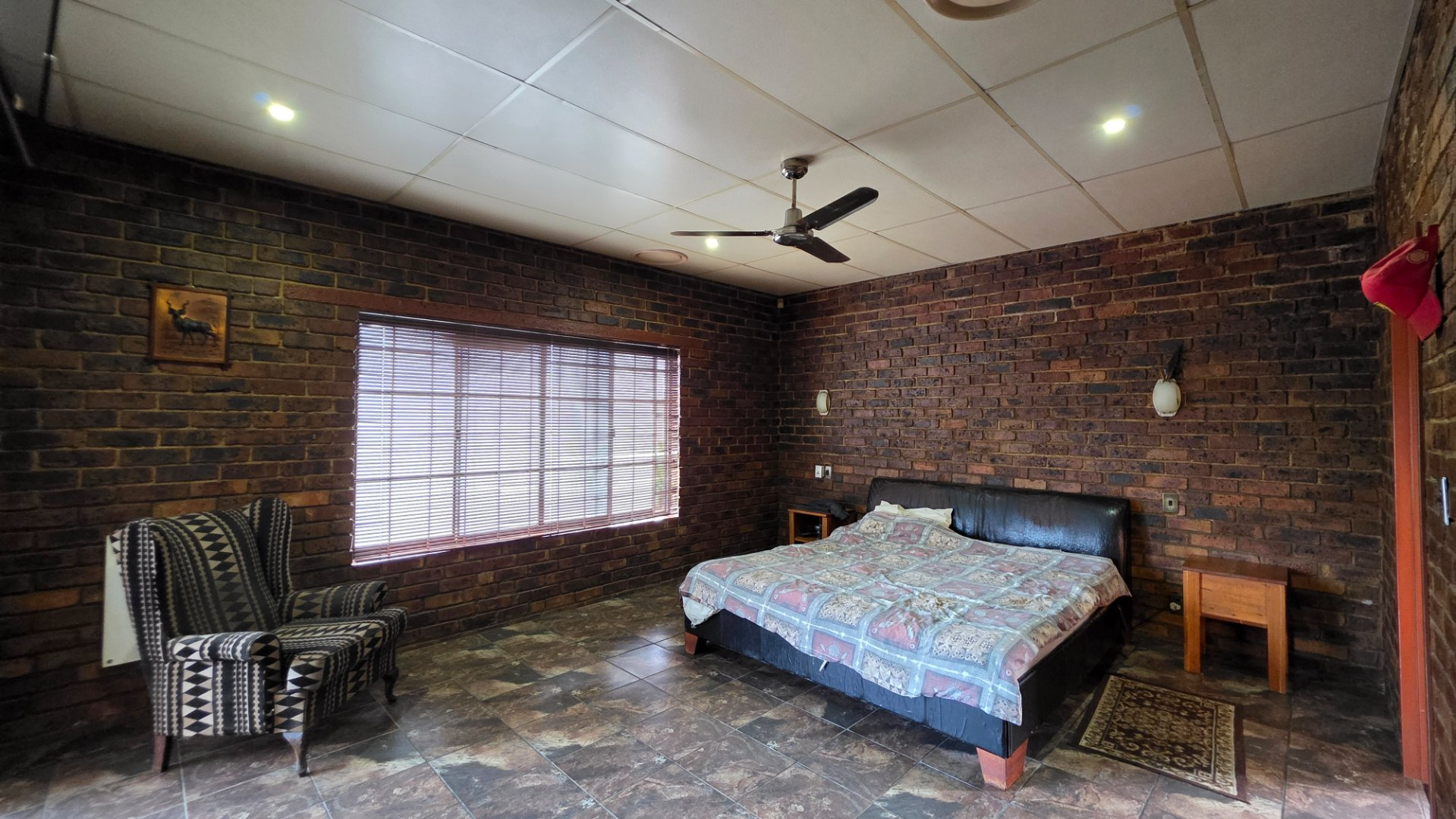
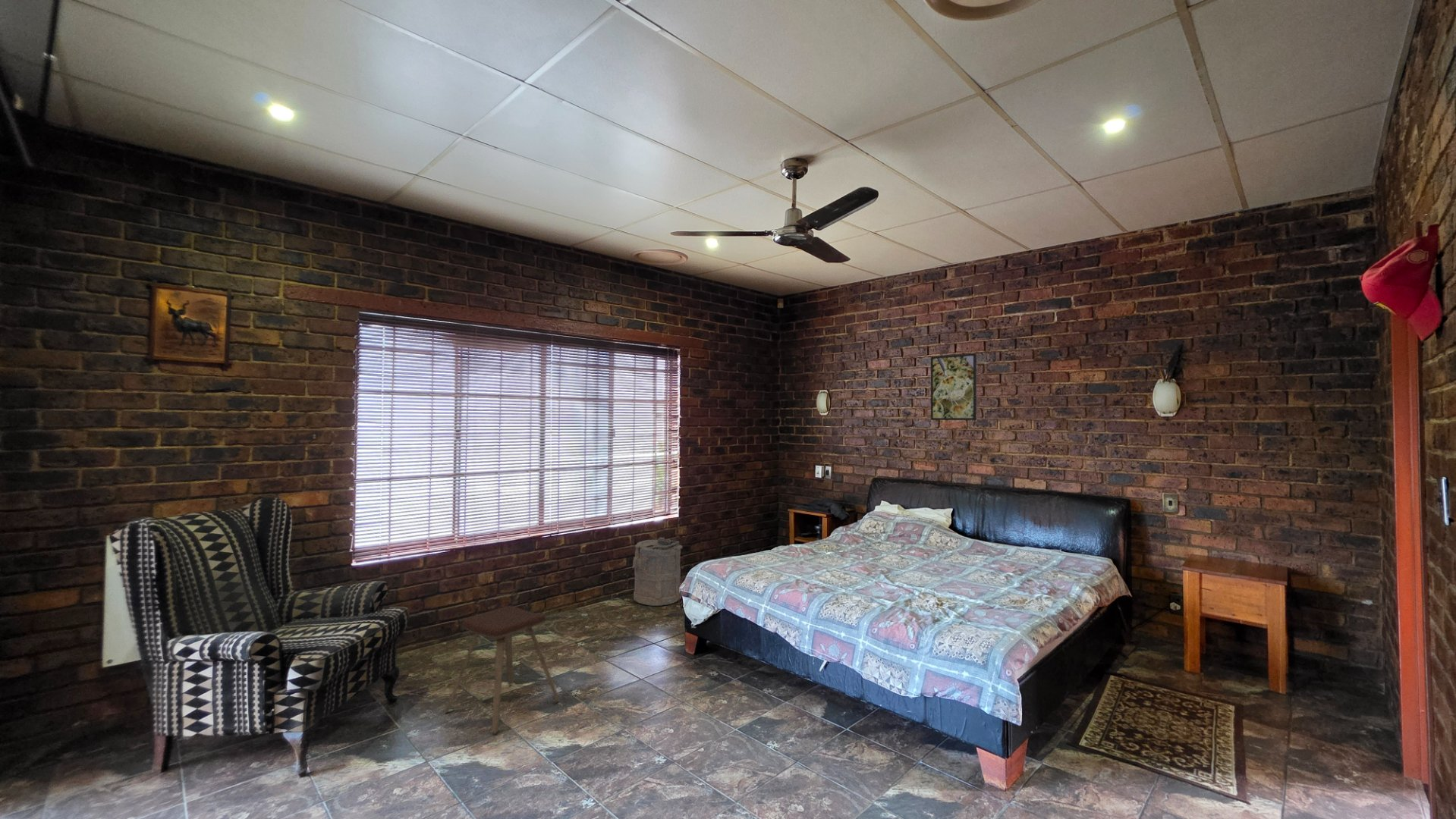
+ laundry hamper (655, 569)
+ music stool (503, 661)
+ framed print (953, 388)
